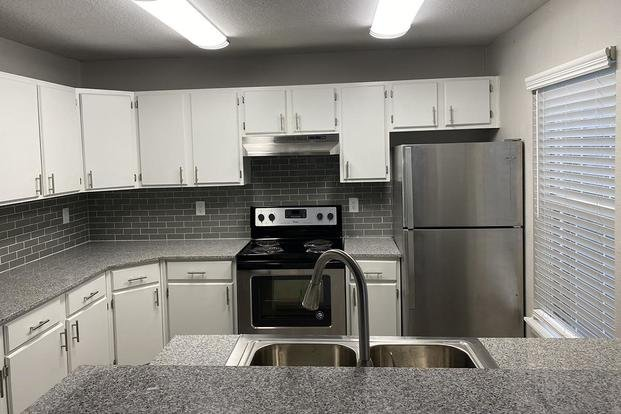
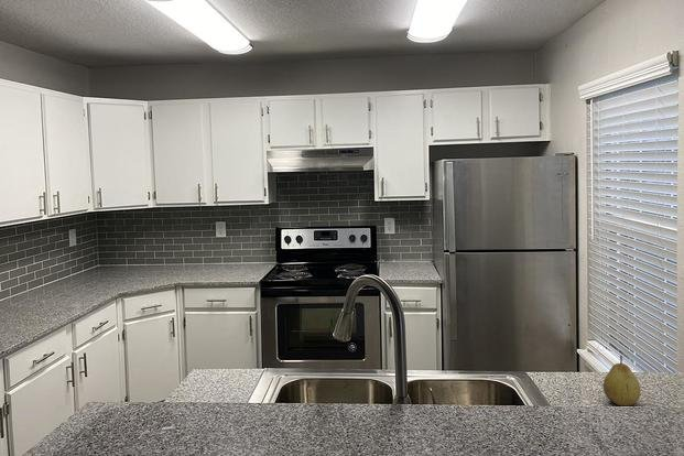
+ fruit (621, 380)
